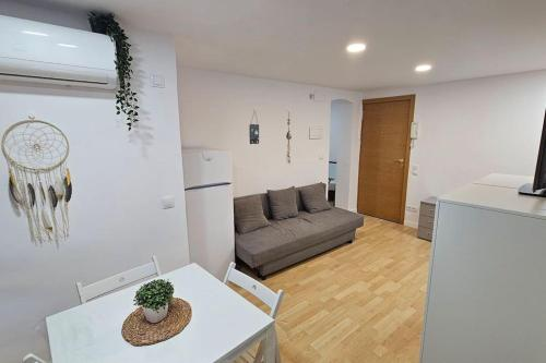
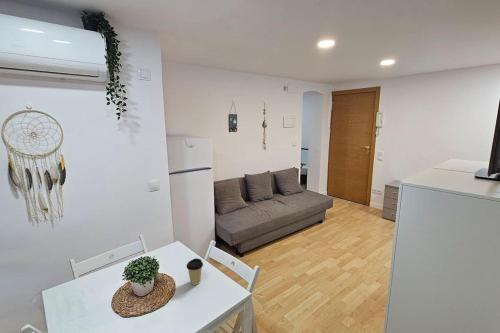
+ coffee cup (195, 272)
